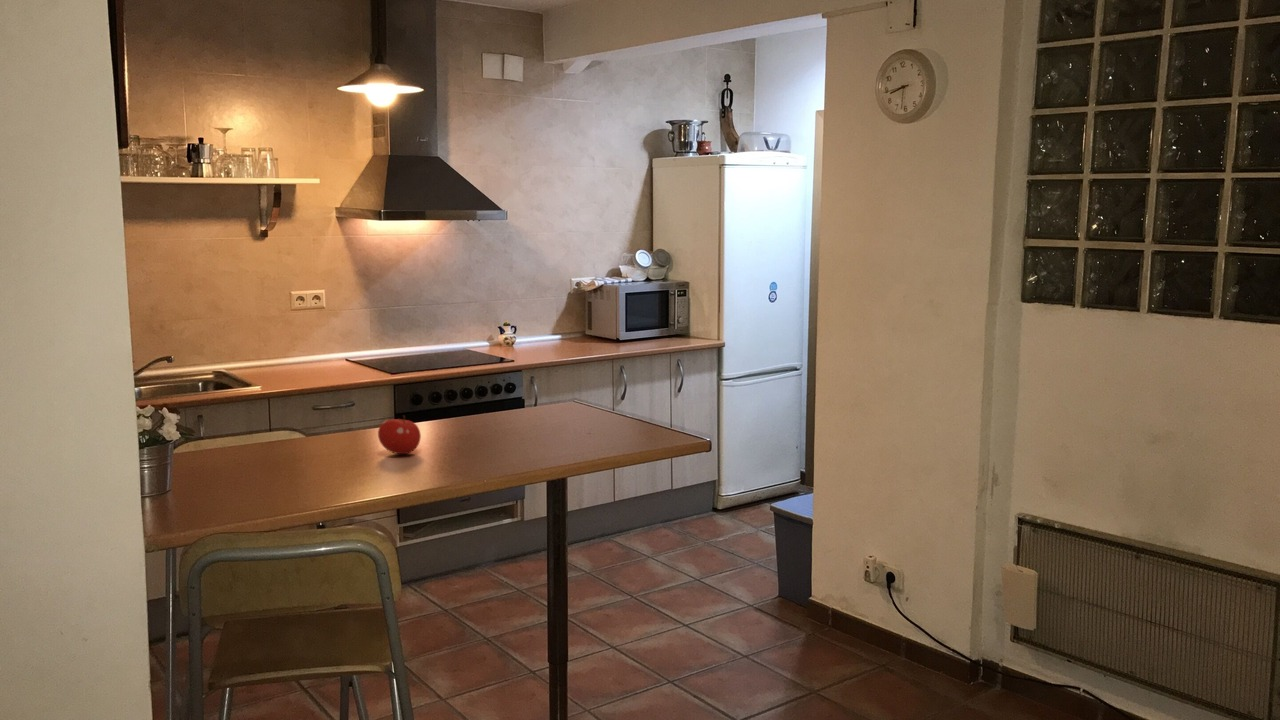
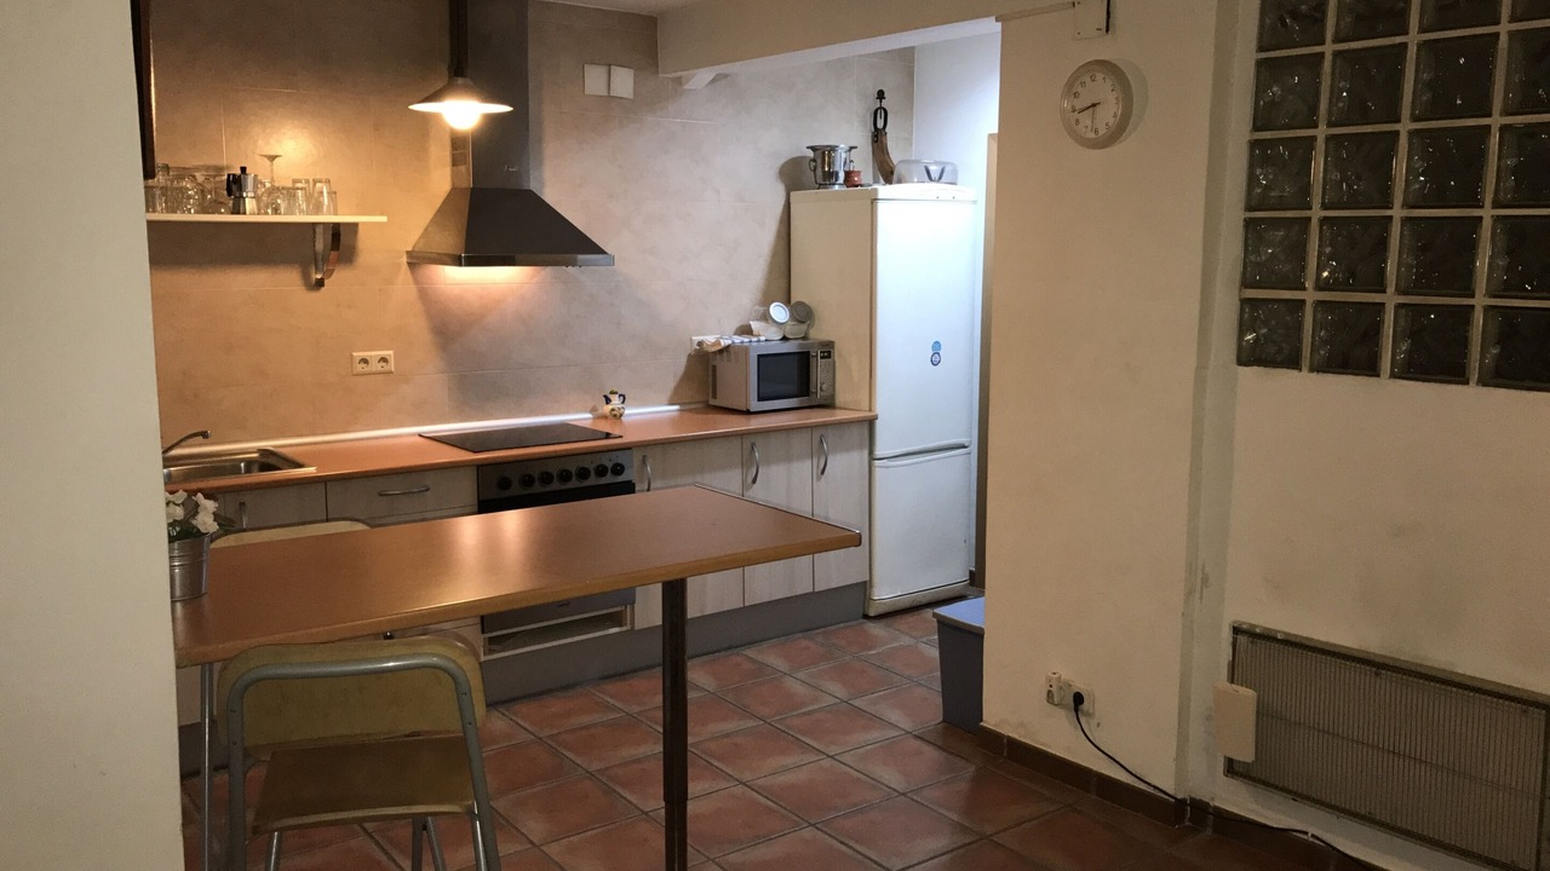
- fruit (399, 434)
